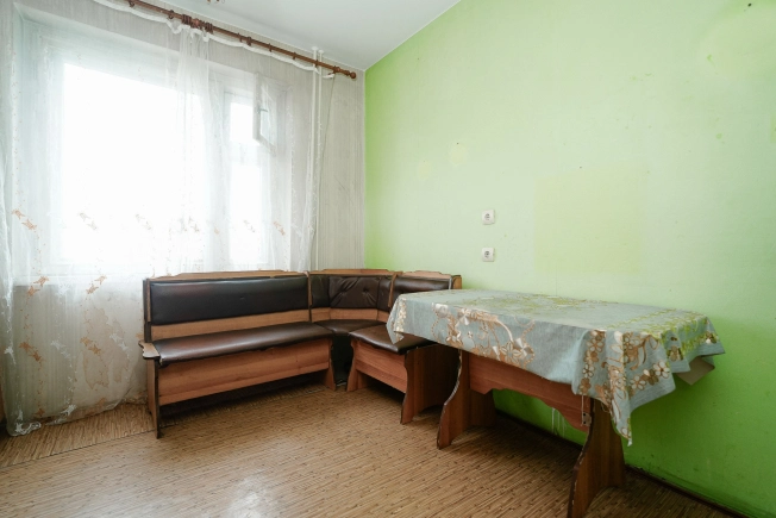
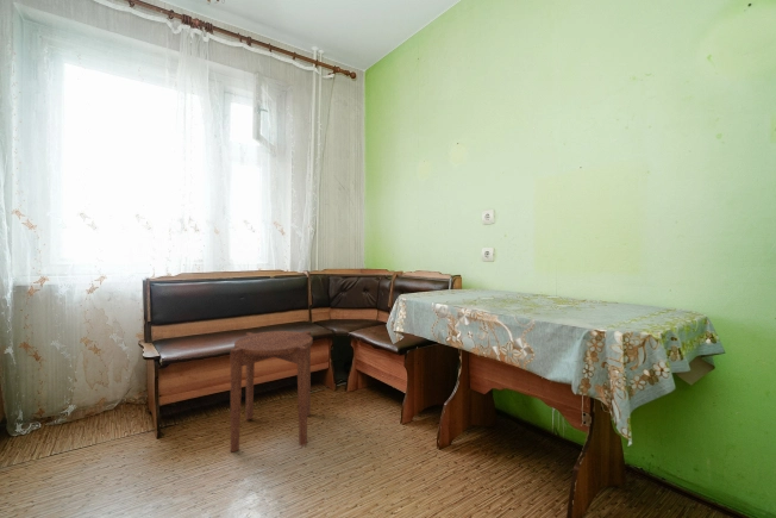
+ side table (252, 385)
